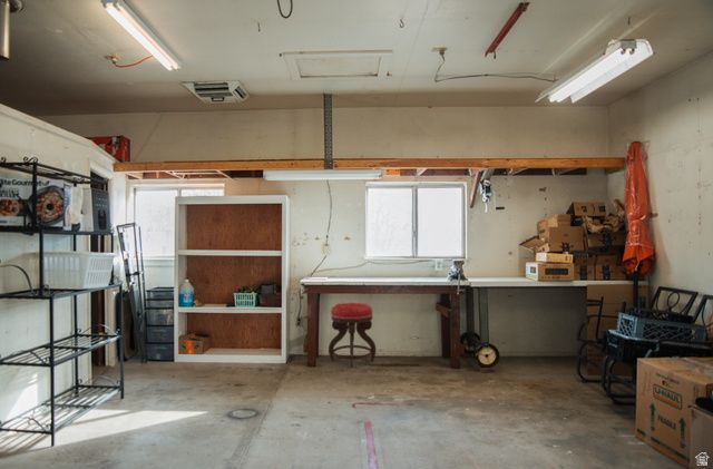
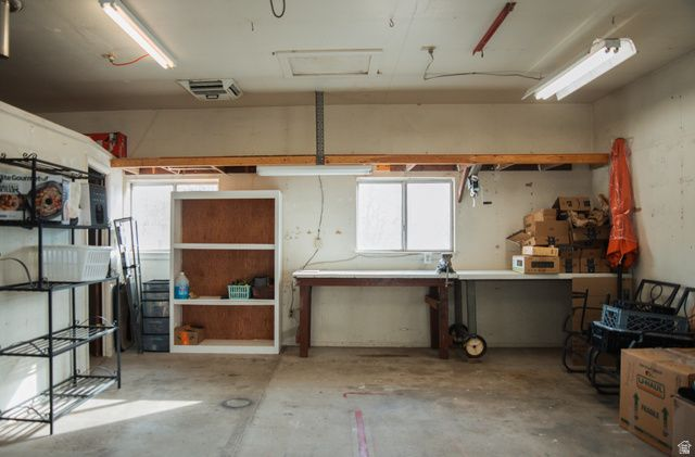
- stool (352, 332)
